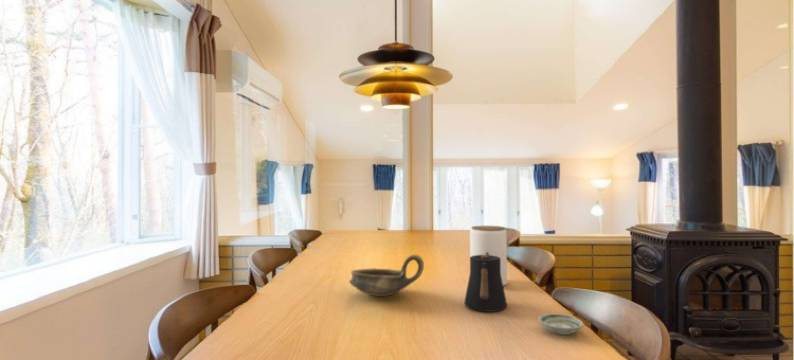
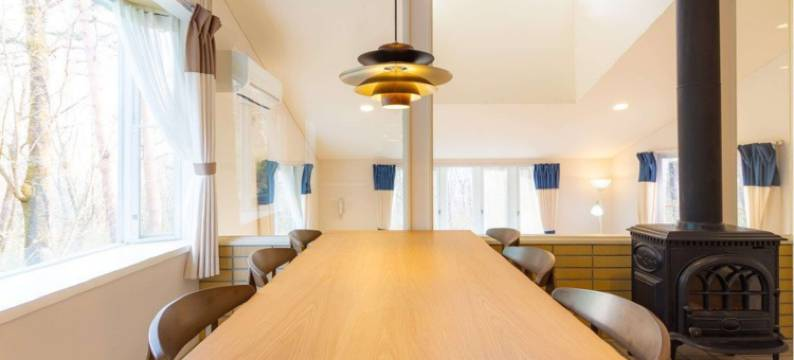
- kettle (485, 281)
- saucer (560, 325)
- jar (489, 254)
- oil lamp (386, 275)
